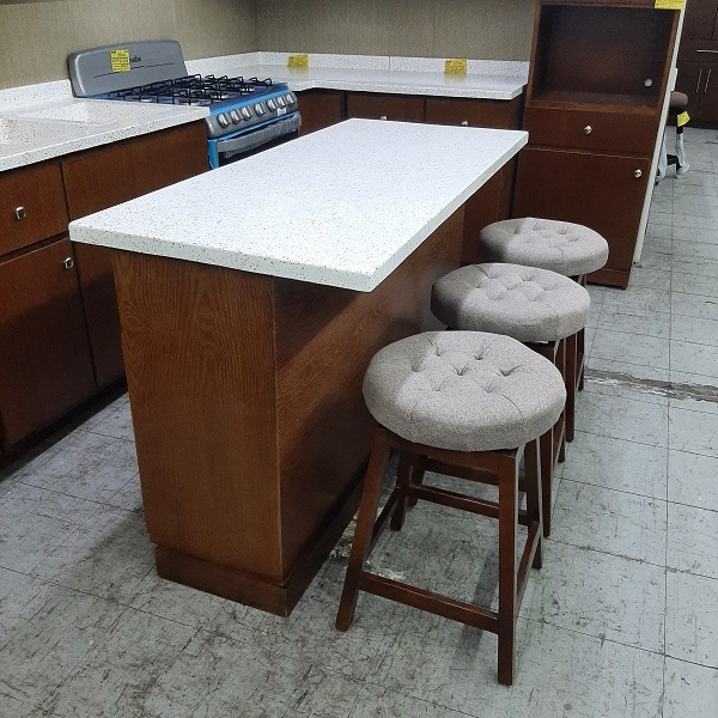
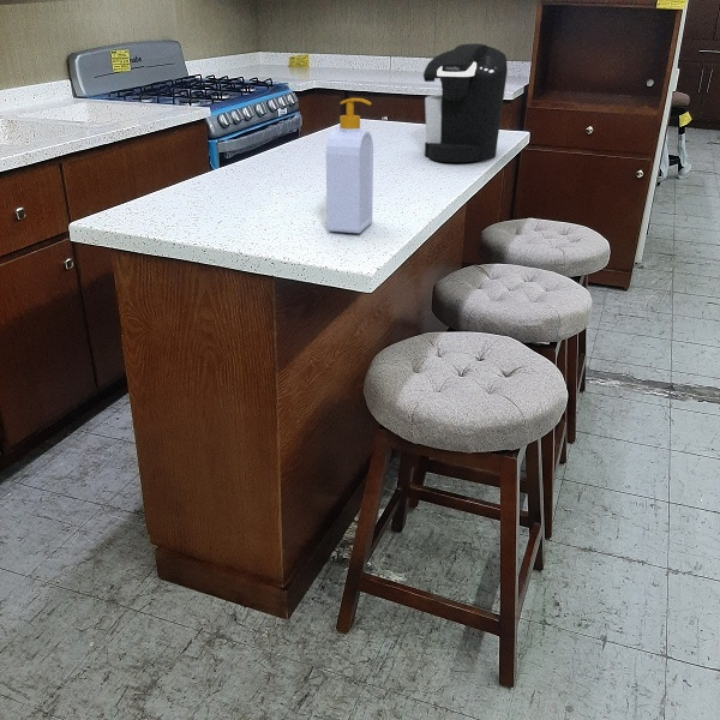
+ coffee maker (462, 101)
+ soap bottle (352, 164)
